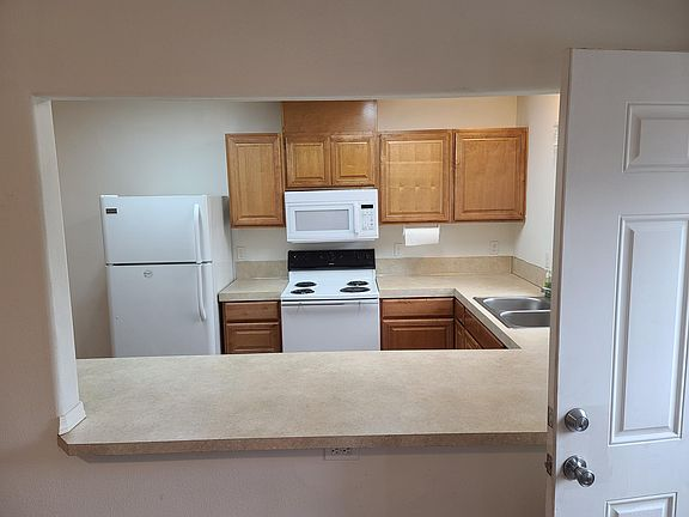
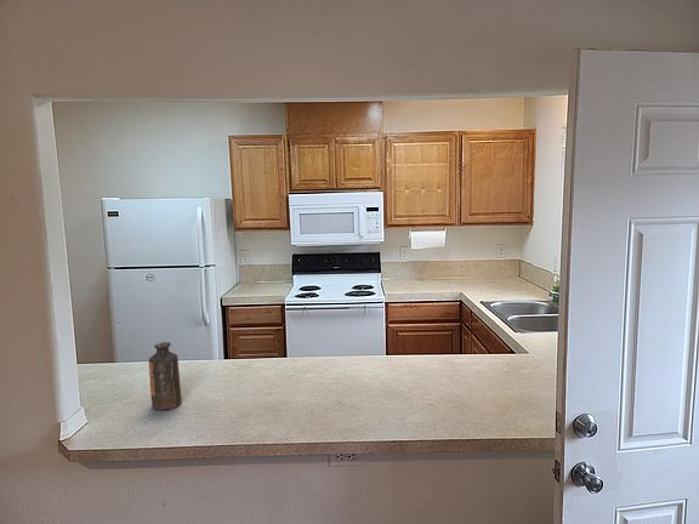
+ bottle (164, 374)
